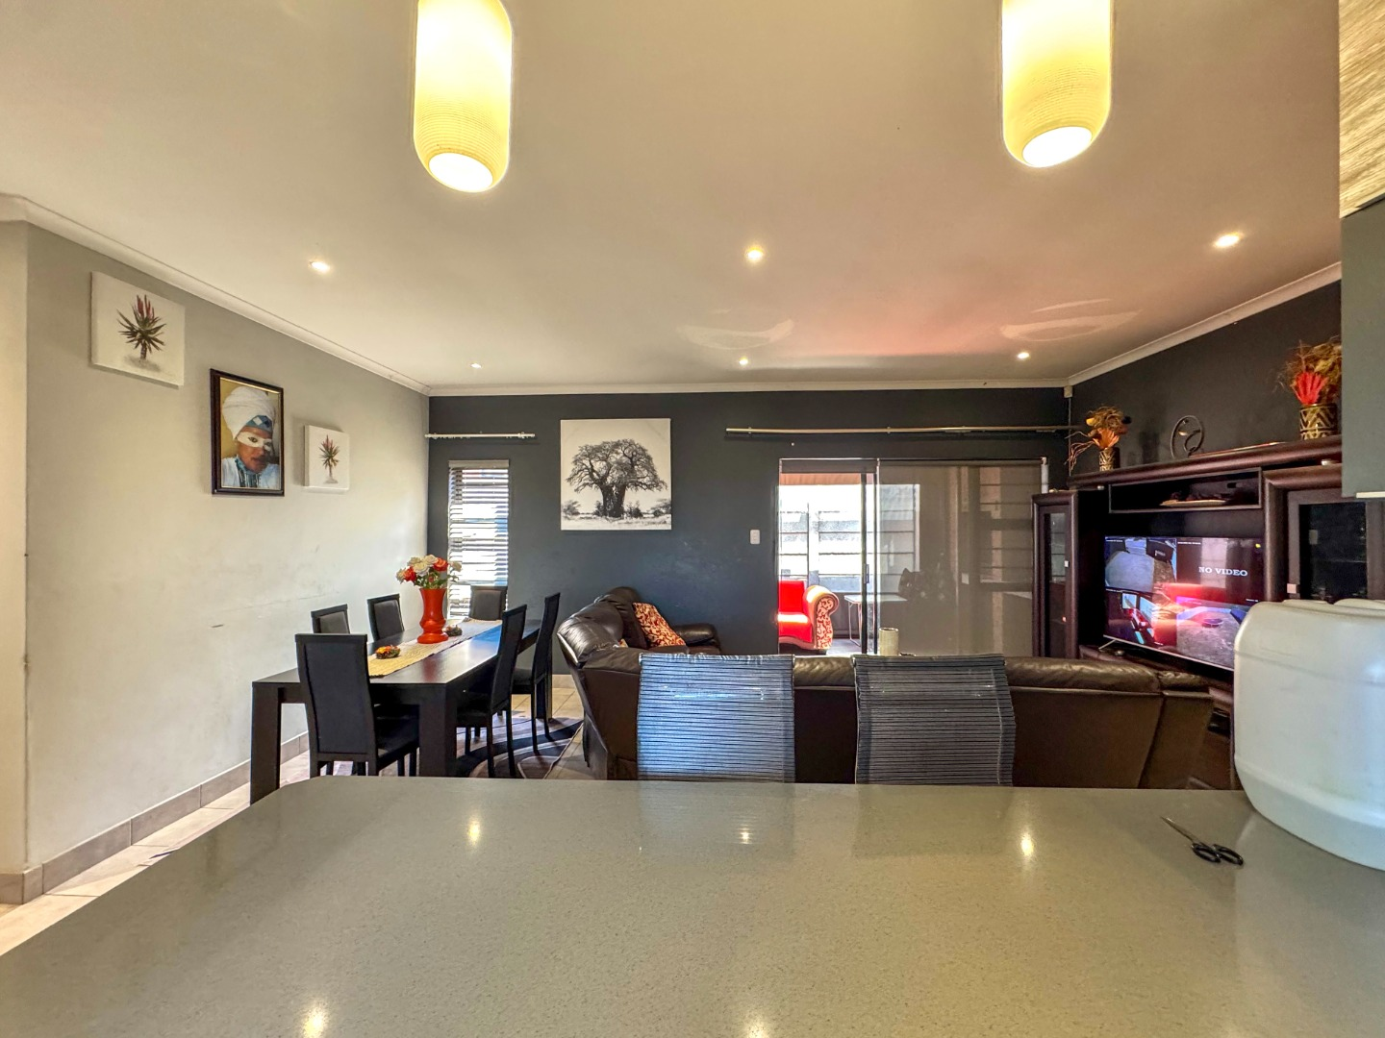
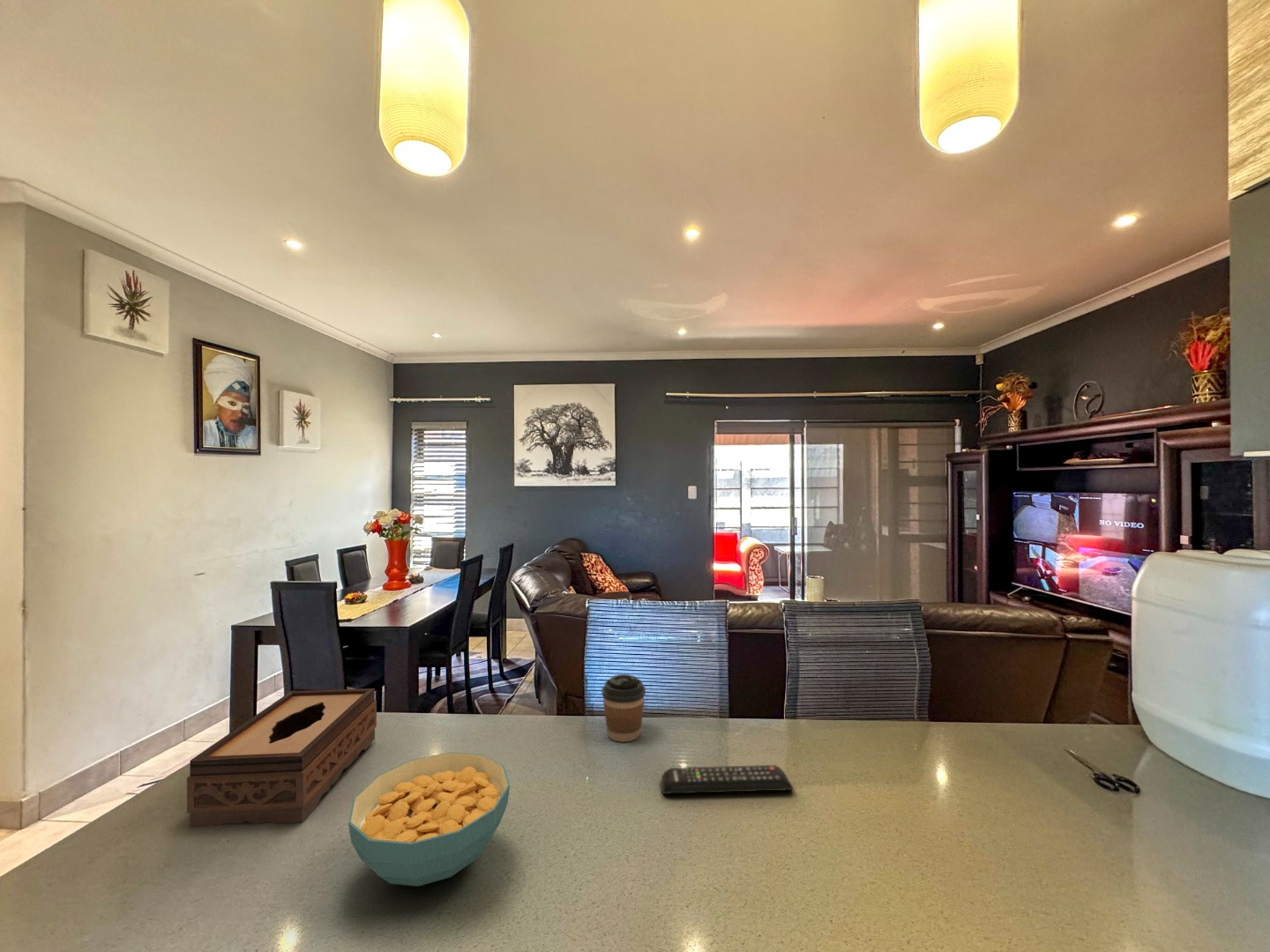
+ cereal bowl (433, 828)
+ tissue box (295, 747)
+ coffee cup (624, 704)
+ remote control (726, 780)
